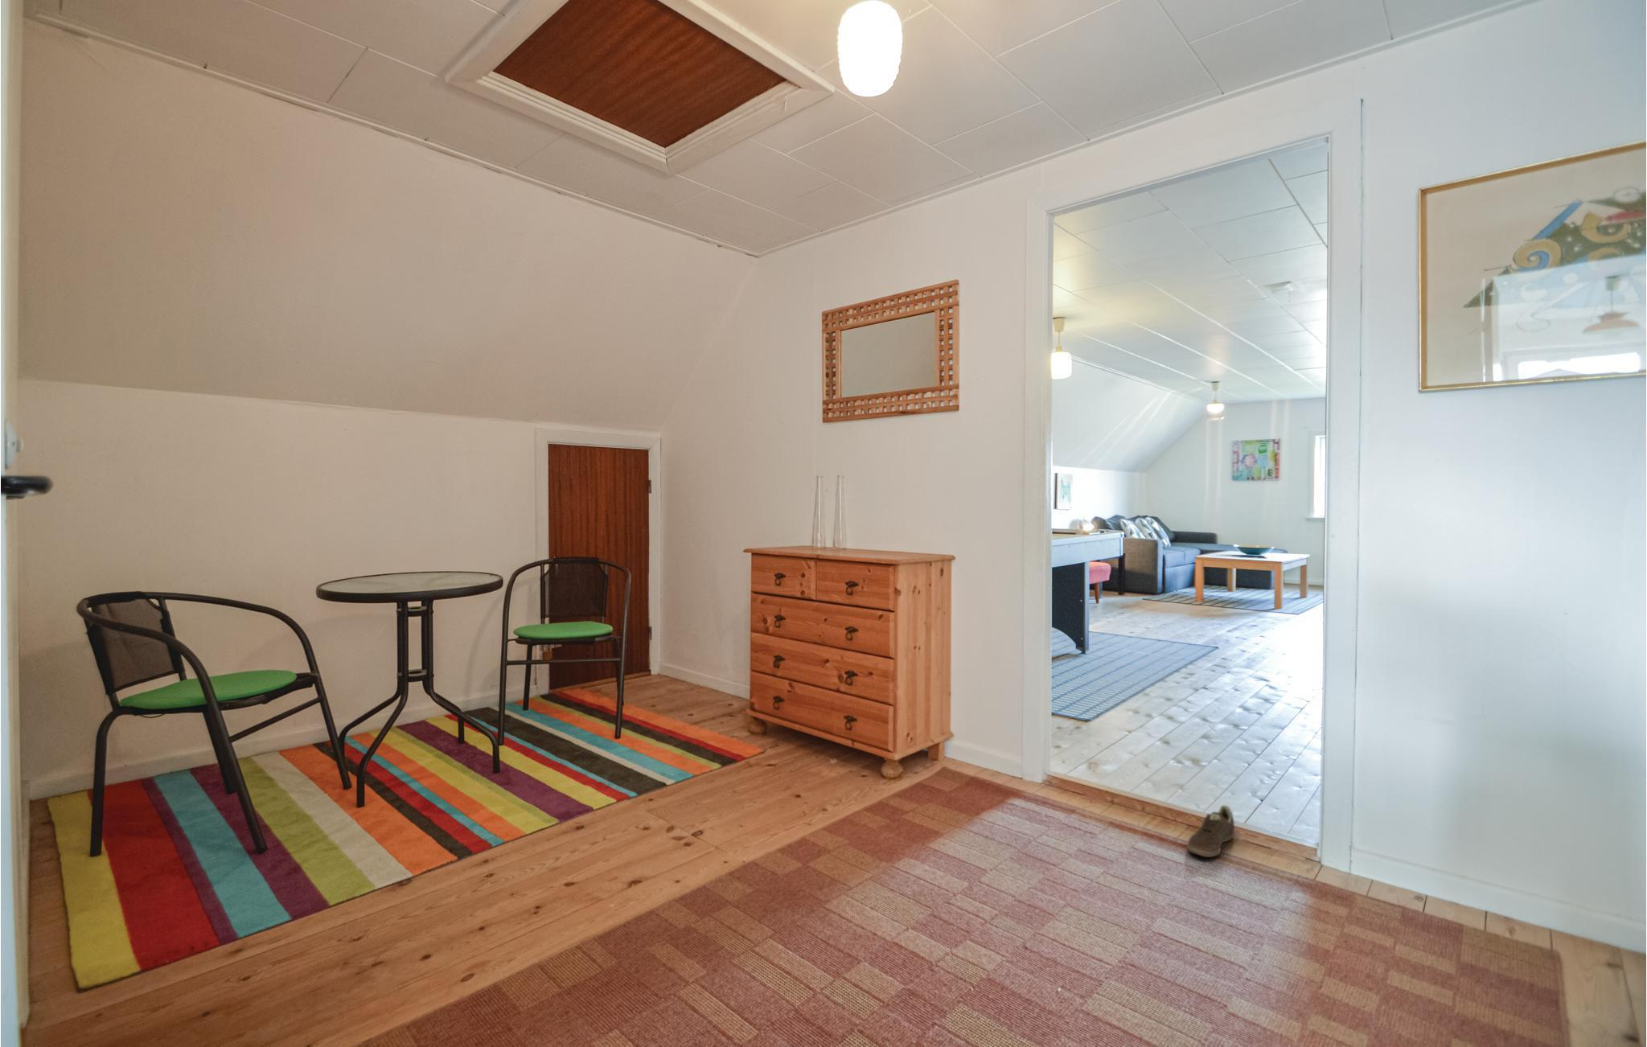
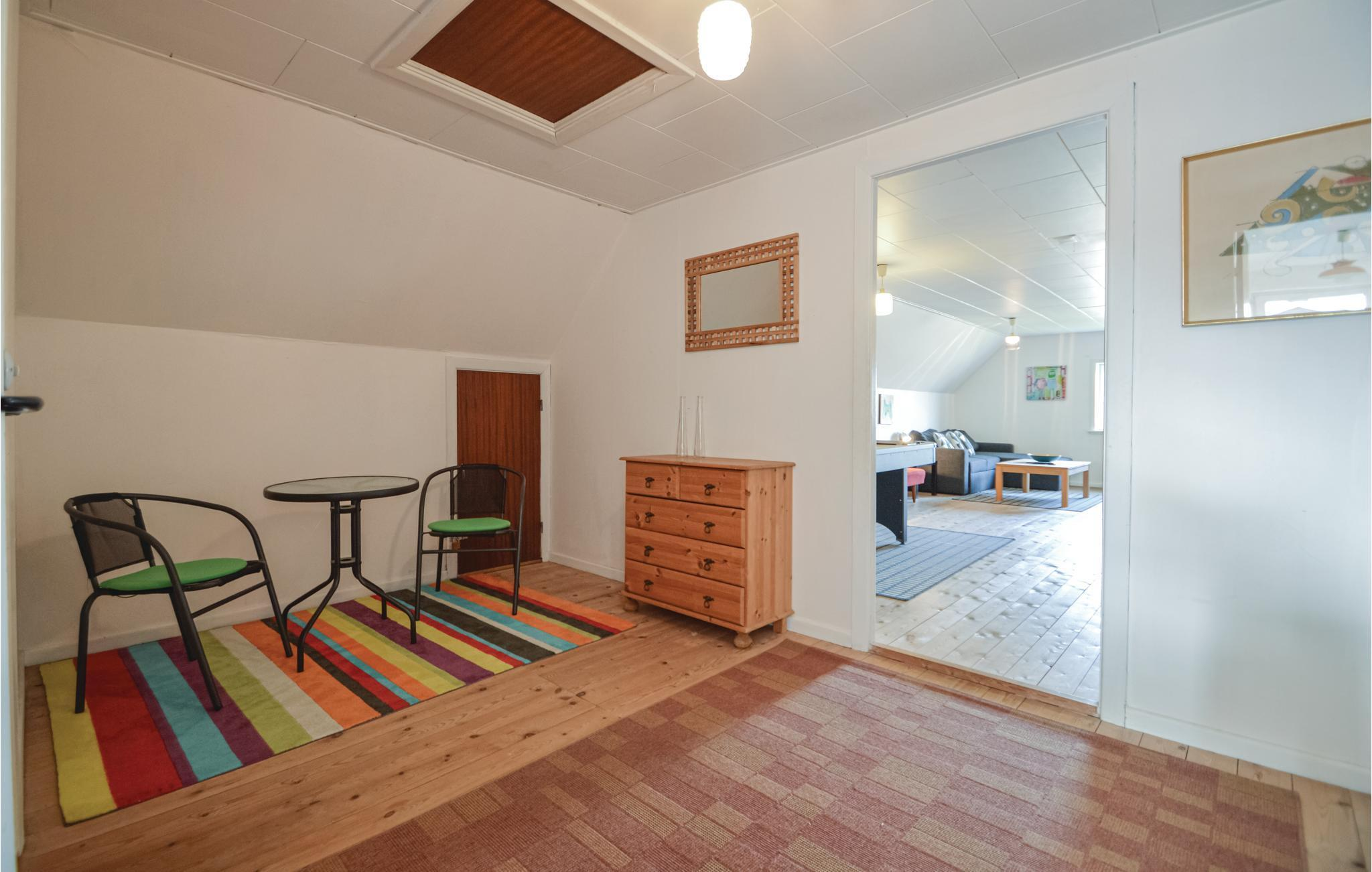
- sneaker (1210, 830)
